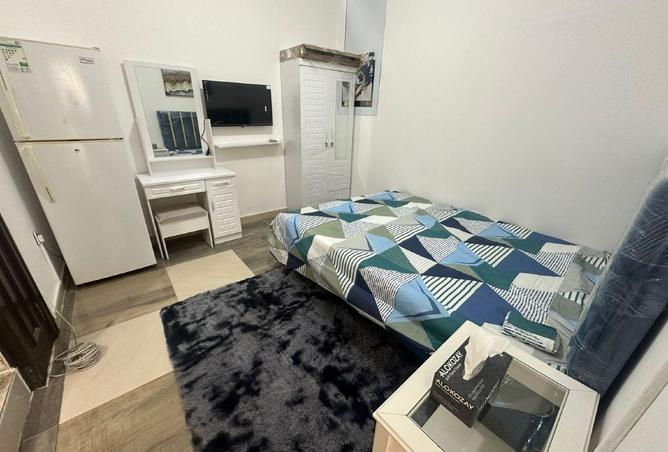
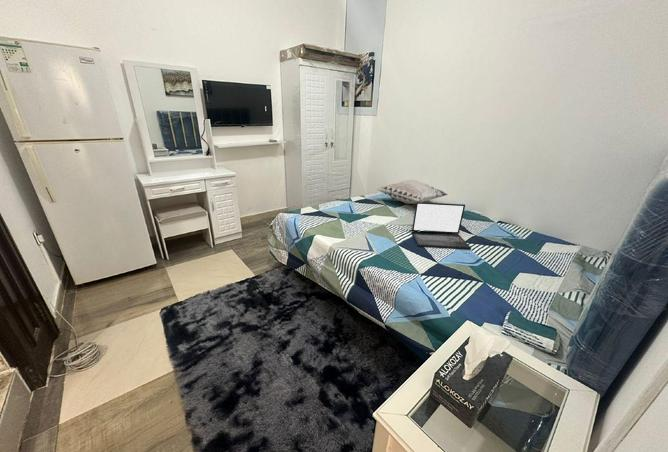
+ decorative pillow (412, 191)
+ laptop (442, 224)
